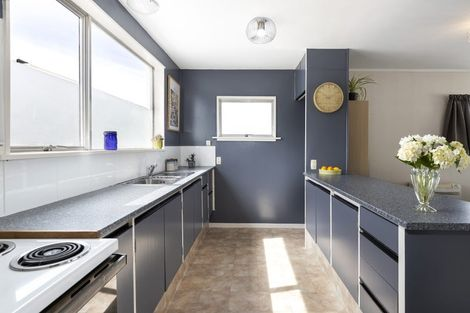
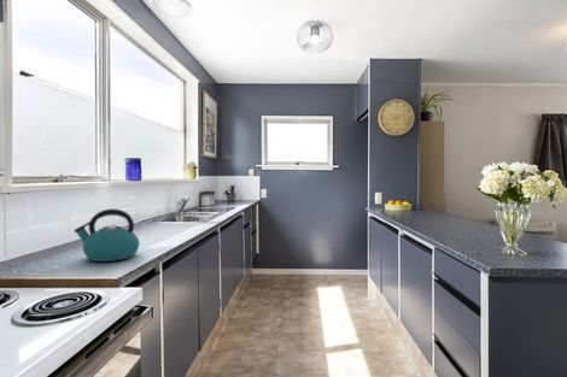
+ kettle (107, 232)
